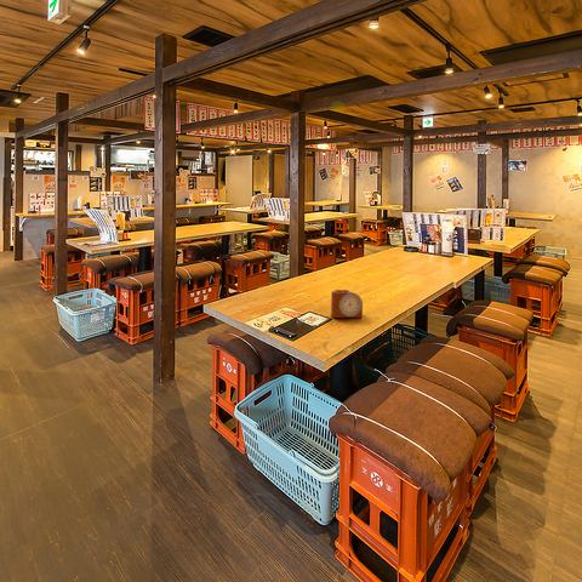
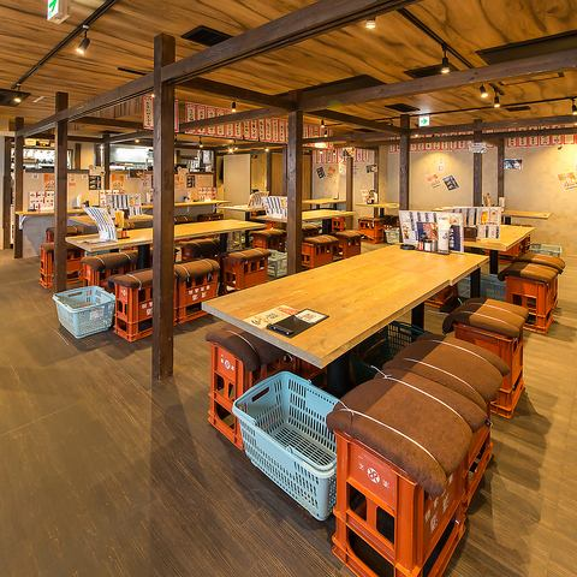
- alarm clock (346, 303)
